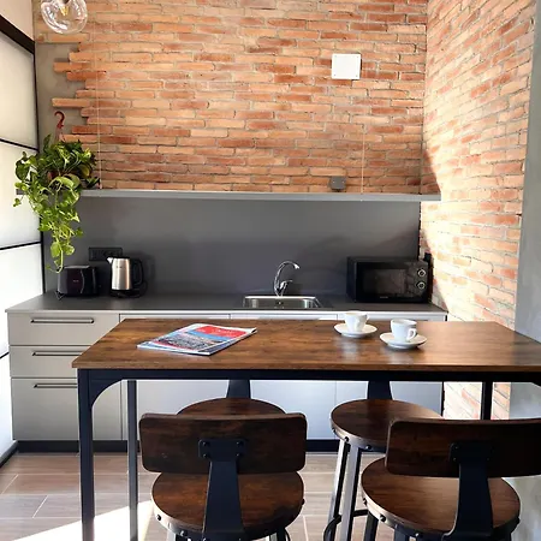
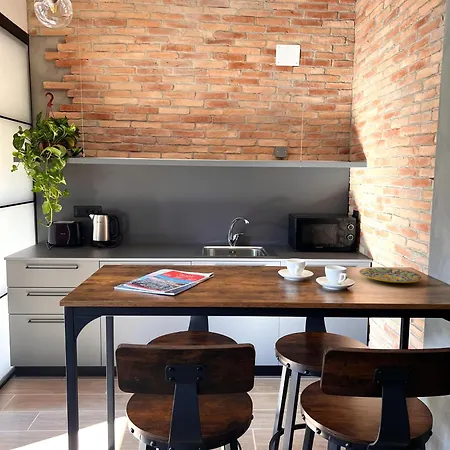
+ plate (389, 277)
